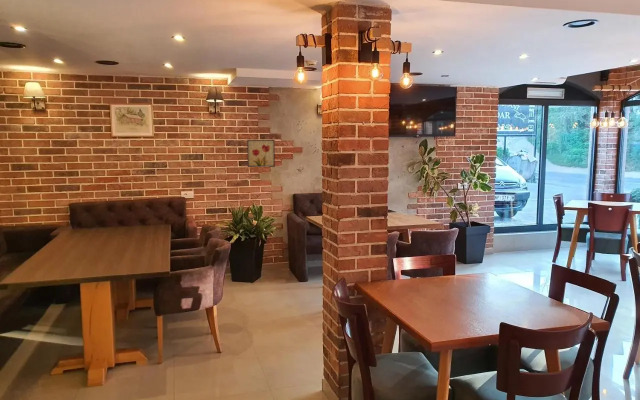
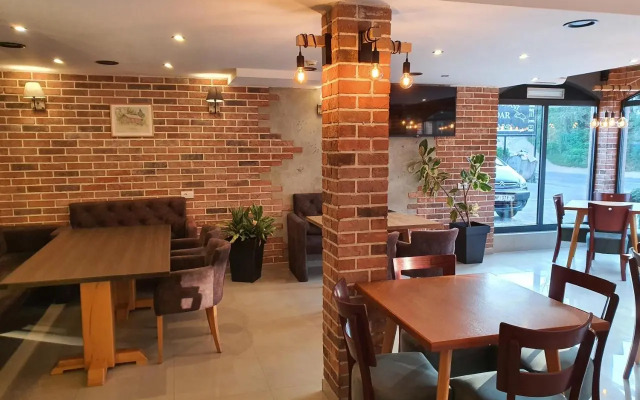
- wall art (261, 153)
